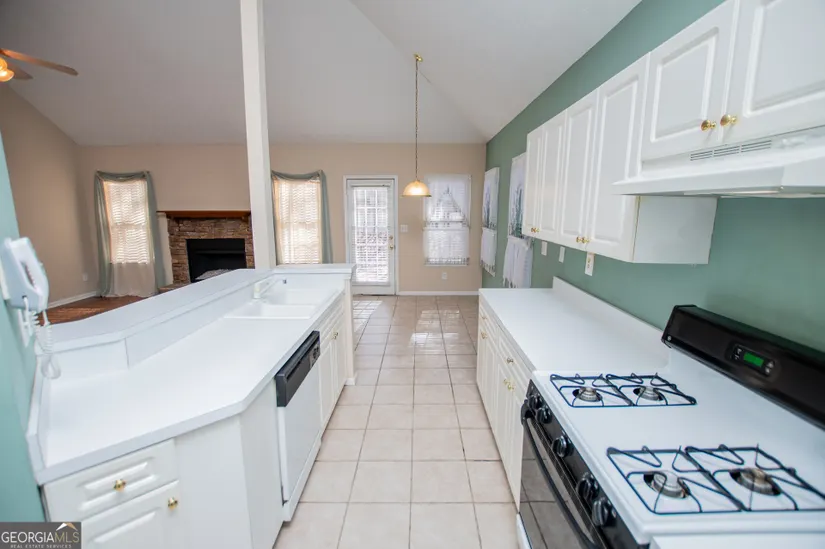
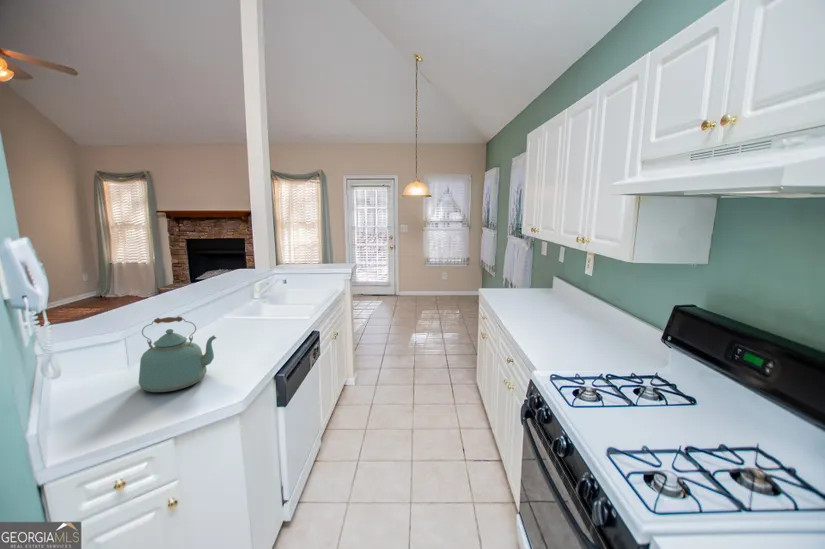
+ kettle (178, 349)
